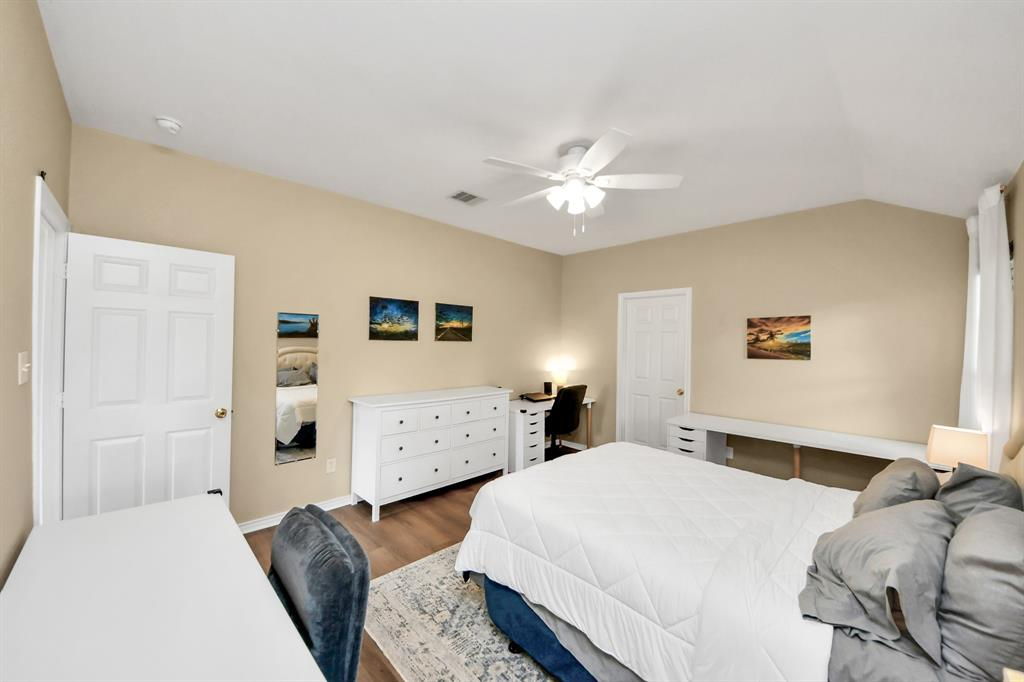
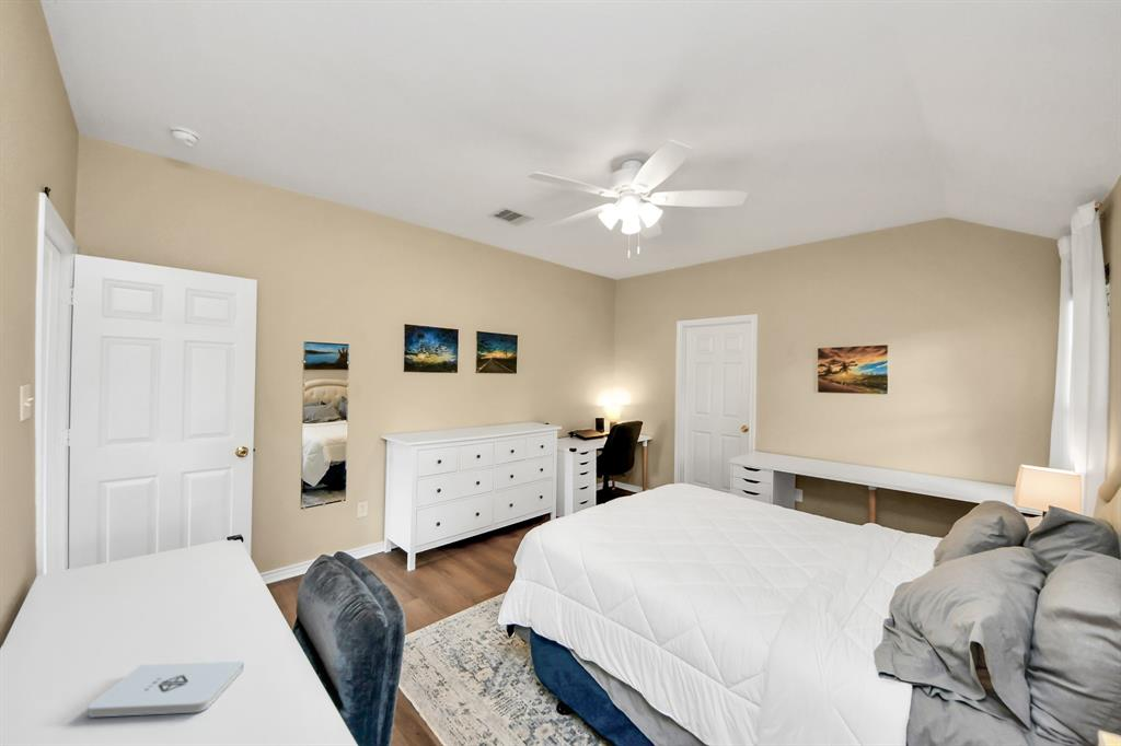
+ notepad (170, 687)
